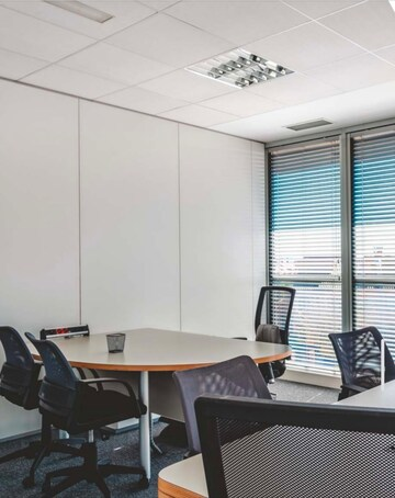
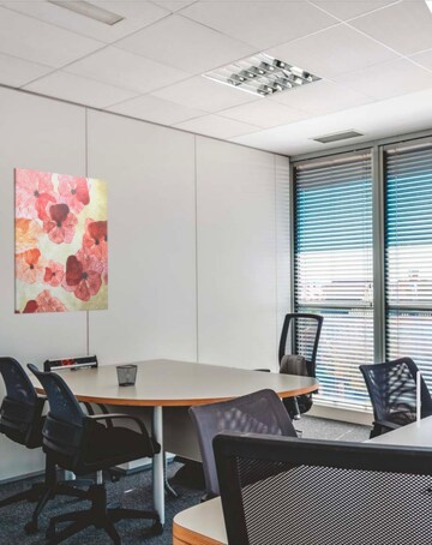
+ wall art (64, 242)
